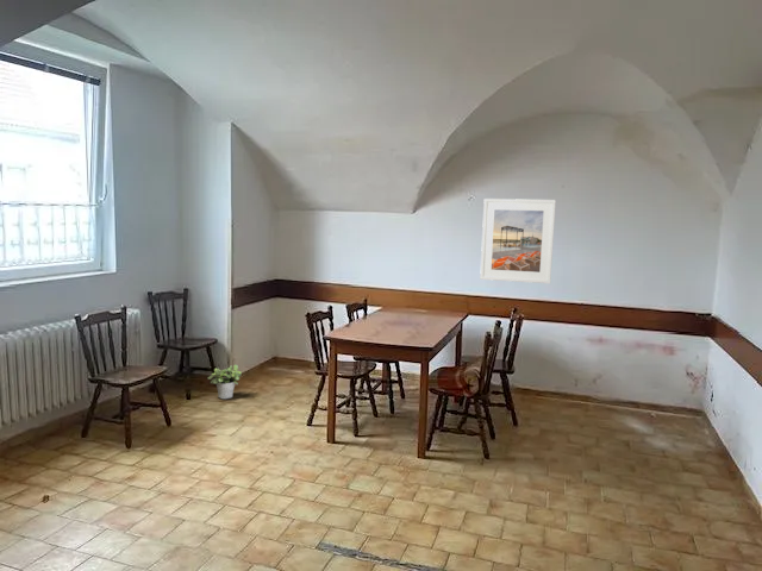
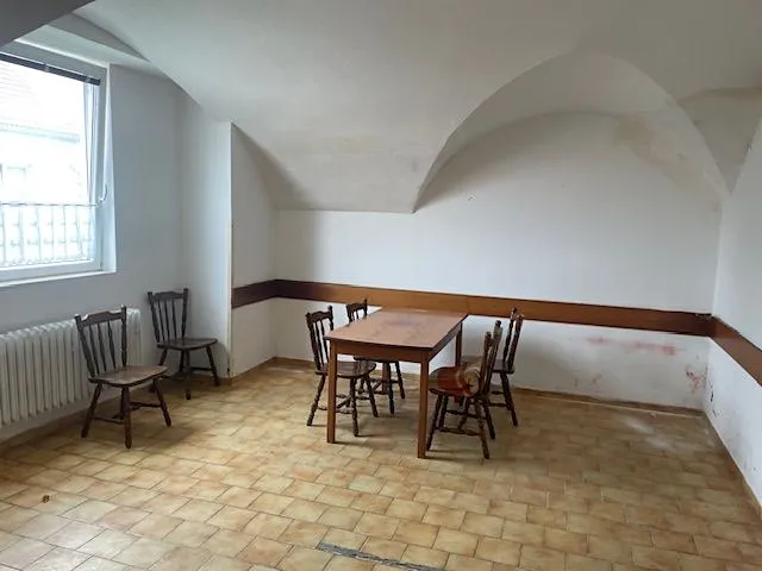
- potted plant (226, 382)
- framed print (517, 240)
